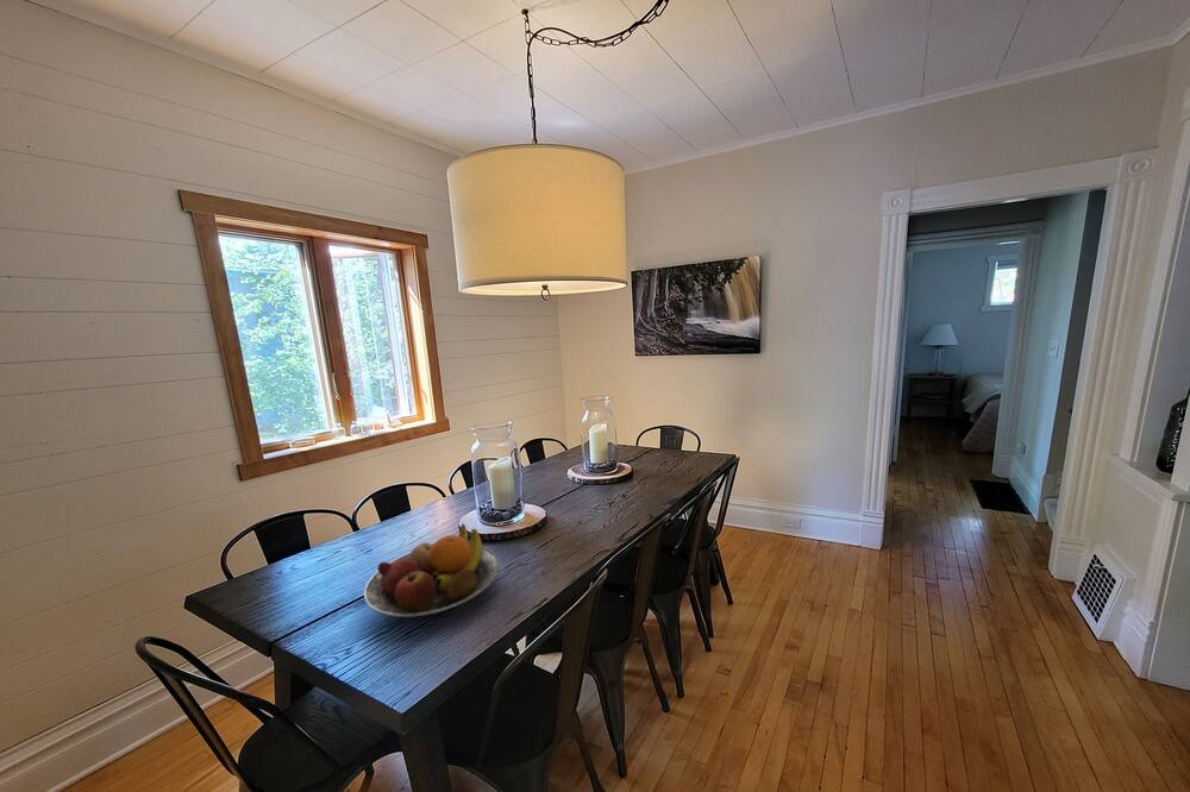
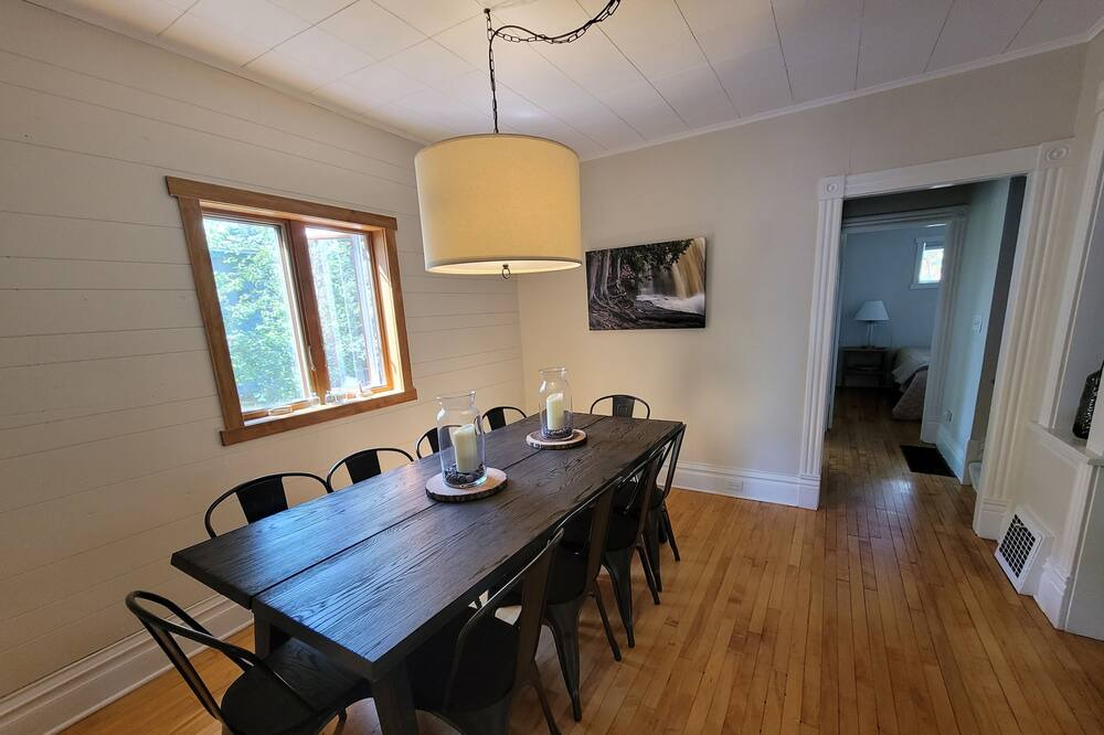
- fruit bowl (433, 568)
